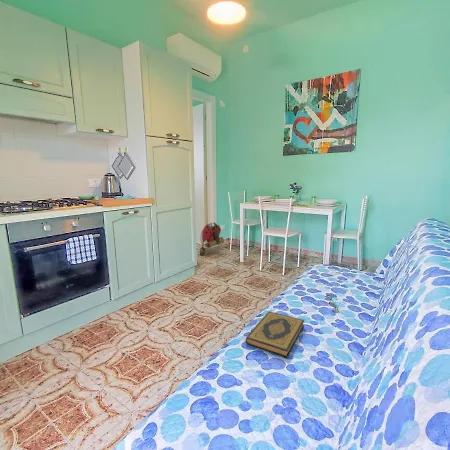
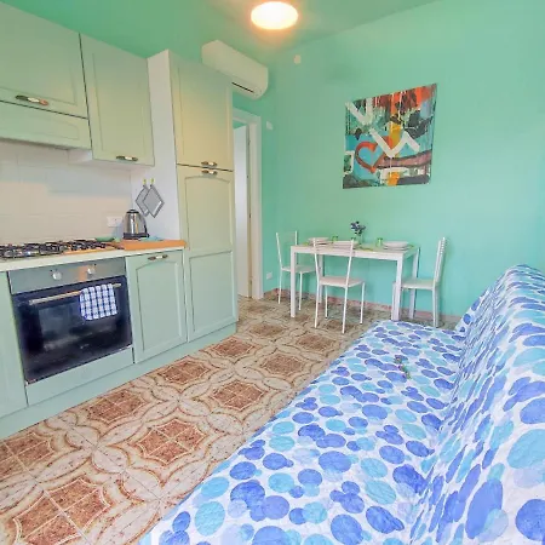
- backpack (211, 237)
- hardback book (276, 331)
